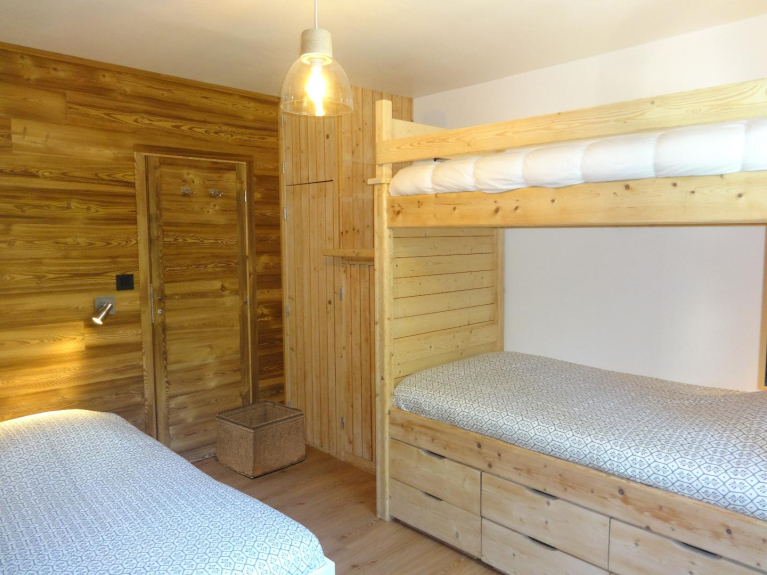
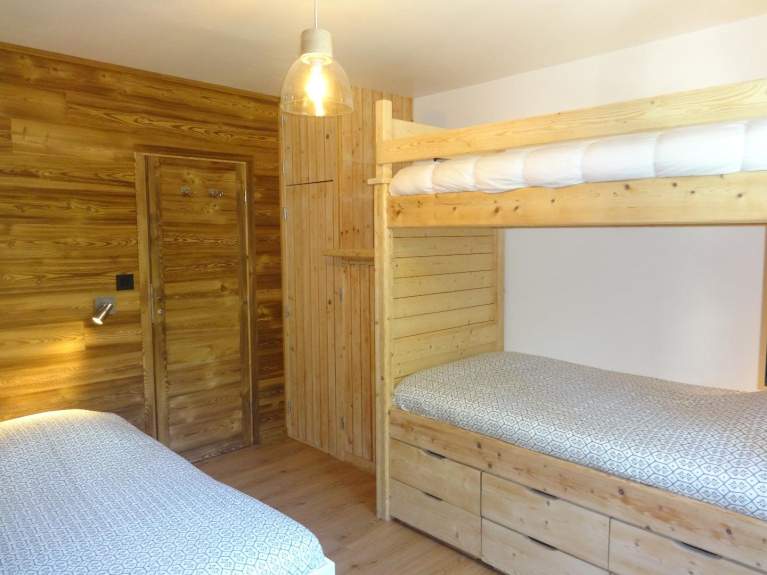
- storage bin (260, 436)
